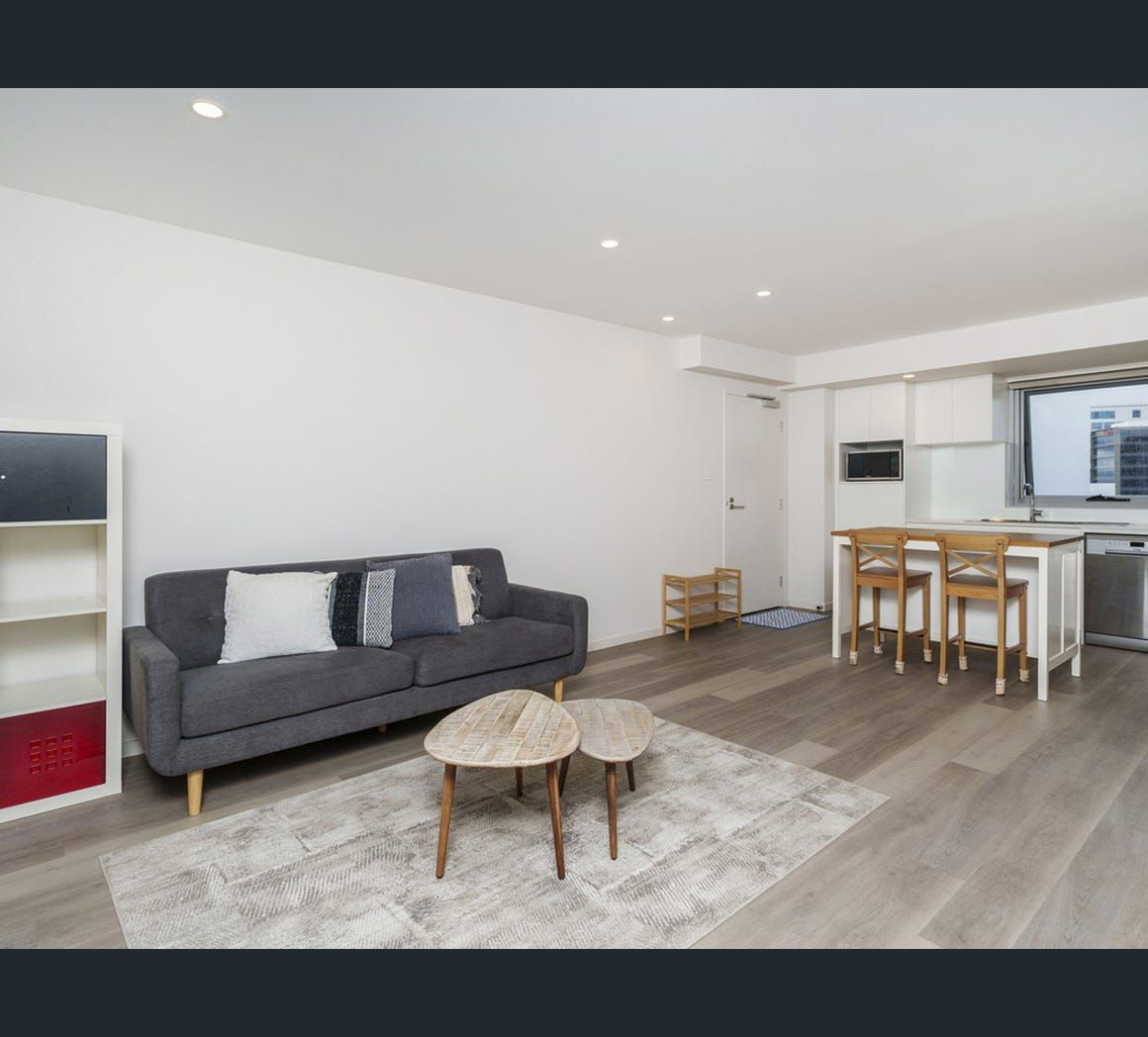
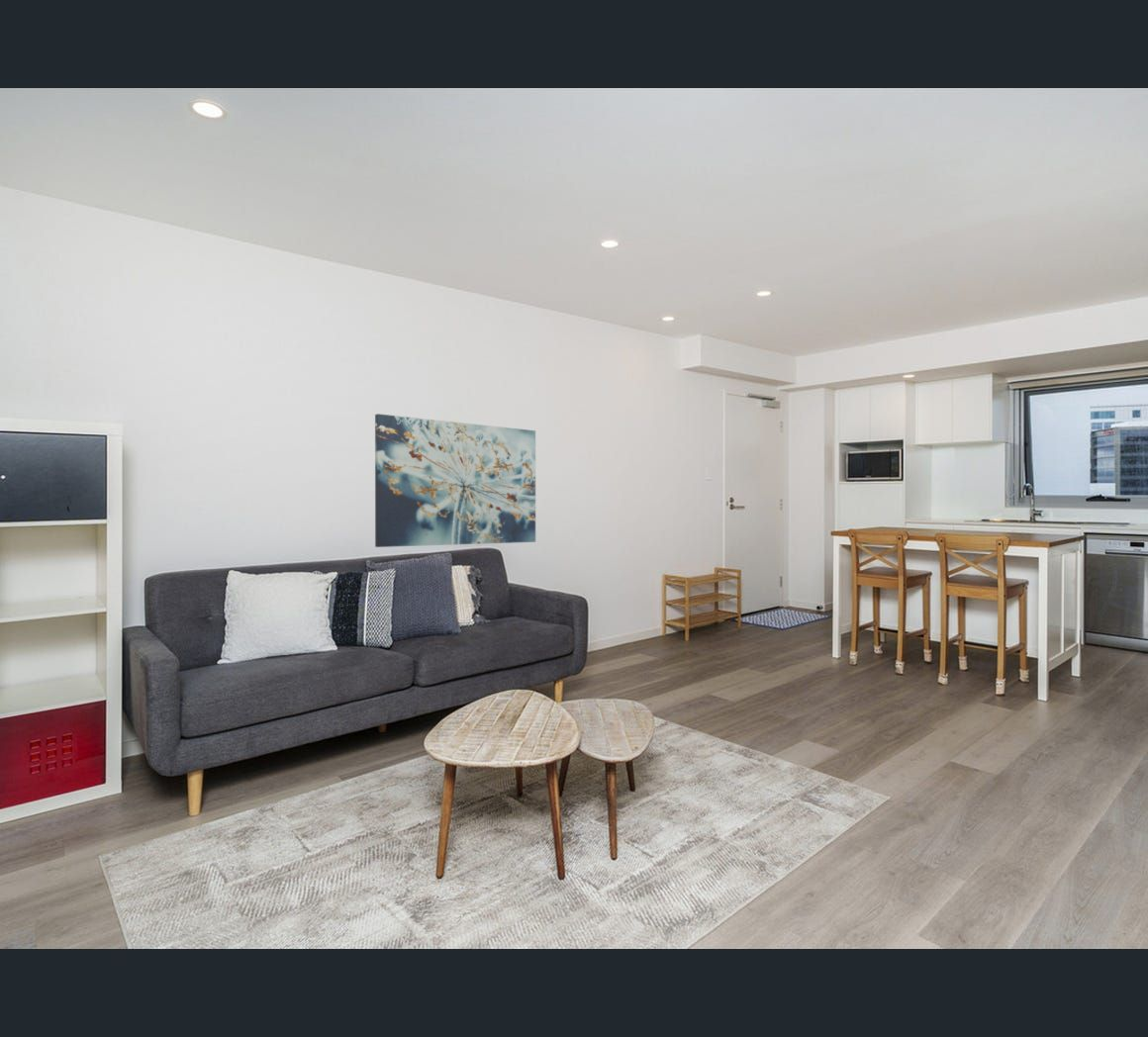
+ wall art (462, 483)
